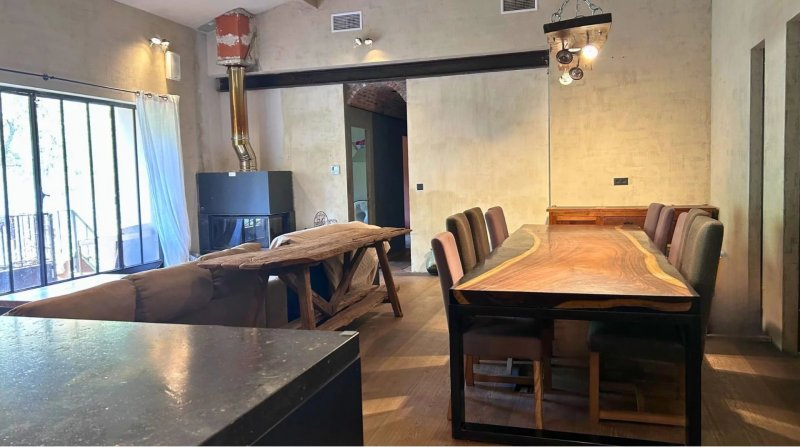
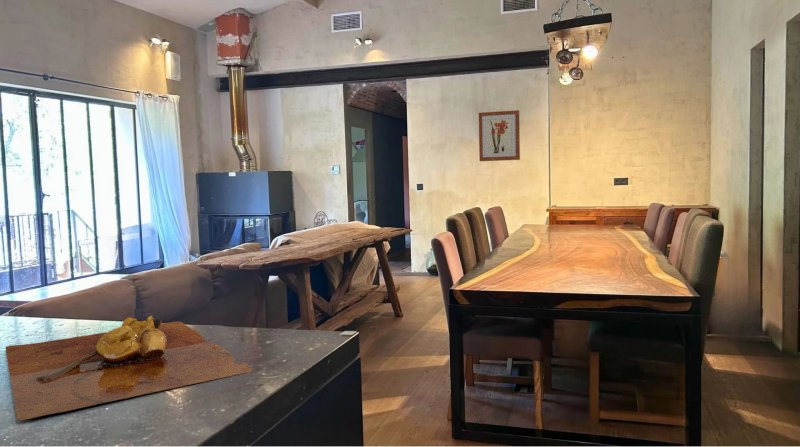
+ cutting board (119, 341)
+ wall art (499, 136)
